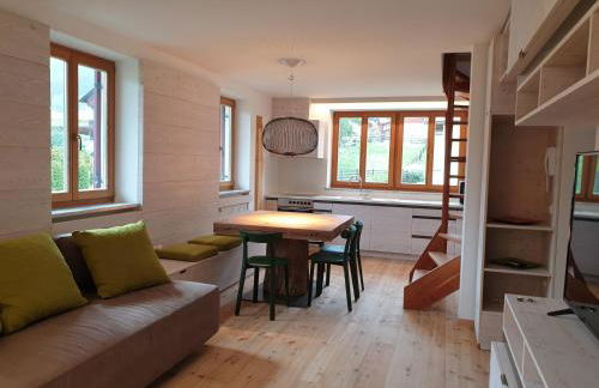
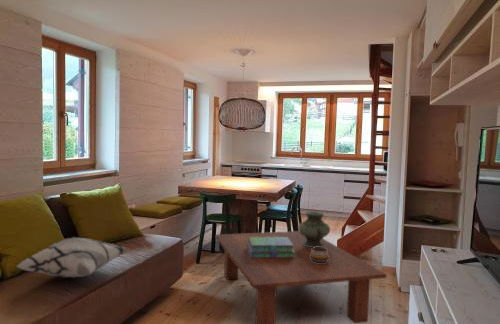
+ vase (313, 227)
+ coffee table (287, 273)
+ decorative bowl (319, 255)
+ decorative pillow (76, 257)
+ stack of books (270, 246)
